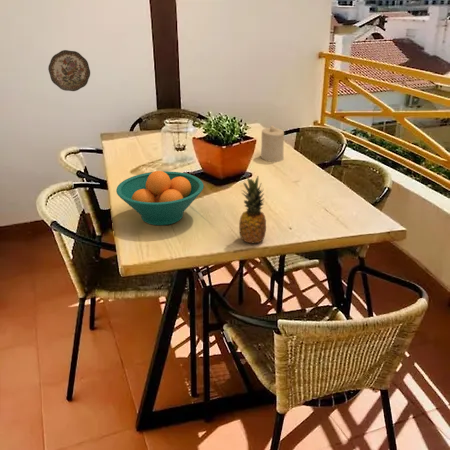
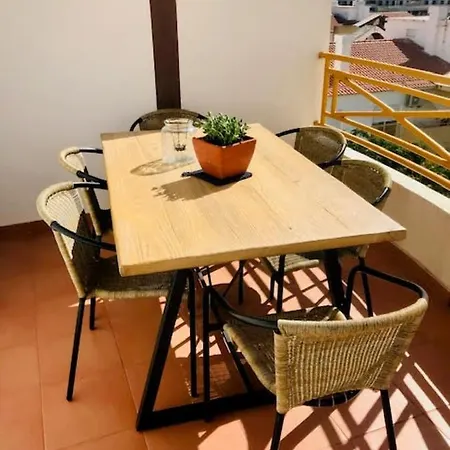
- fruit bowl (160, 194)
- fruit (253, 209)
- candle (273, 142)
- decorative plate (69, 70)
